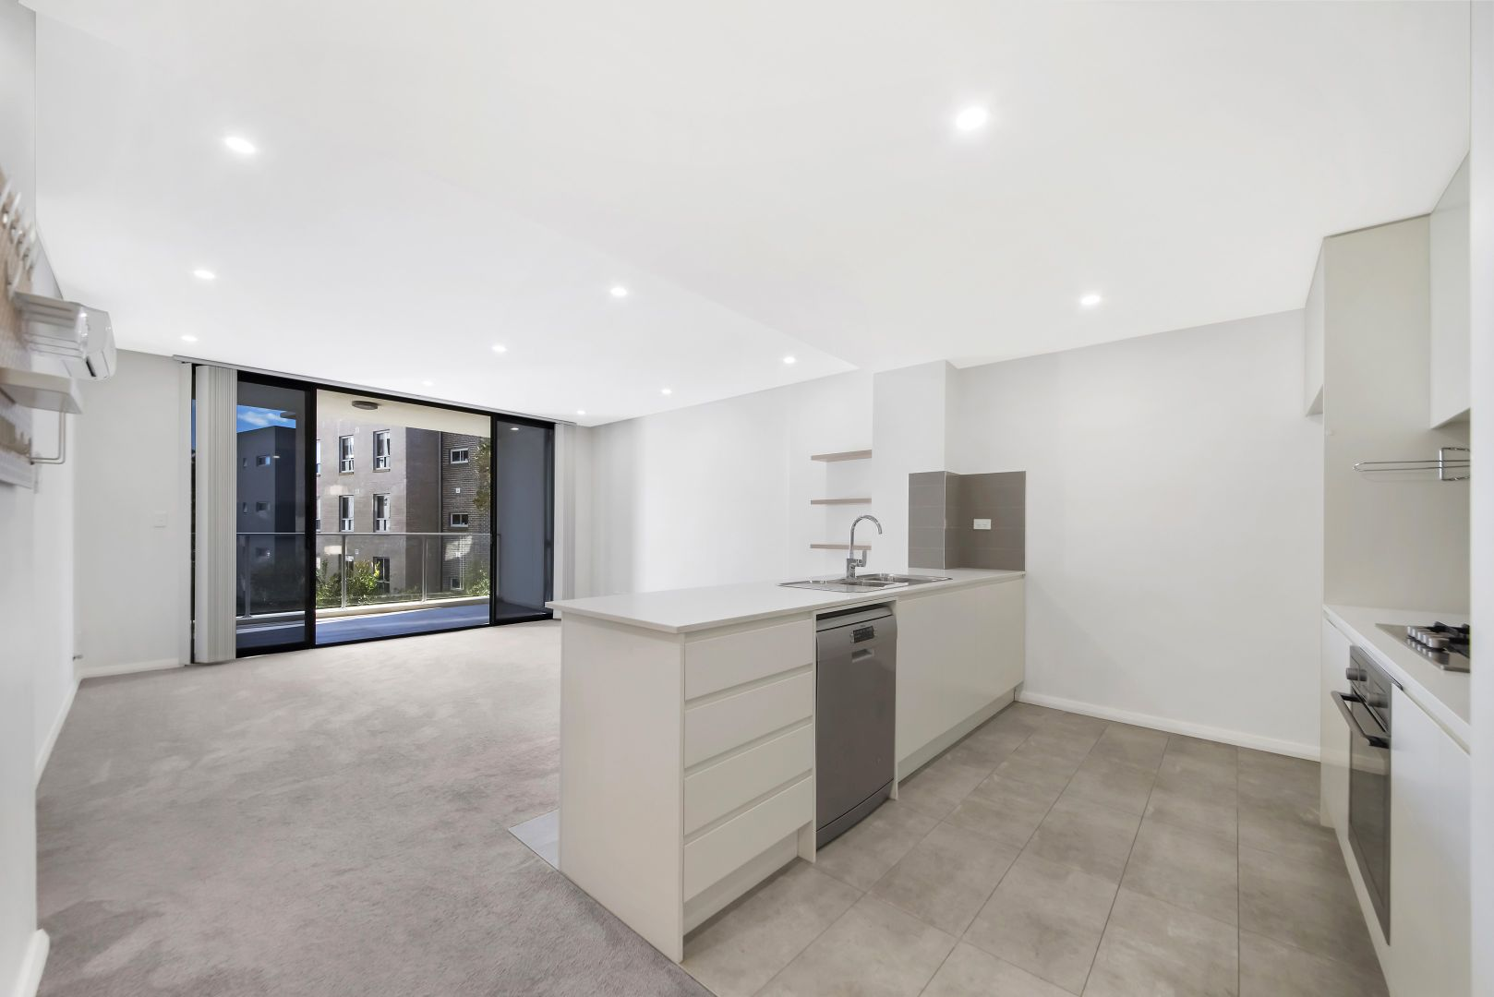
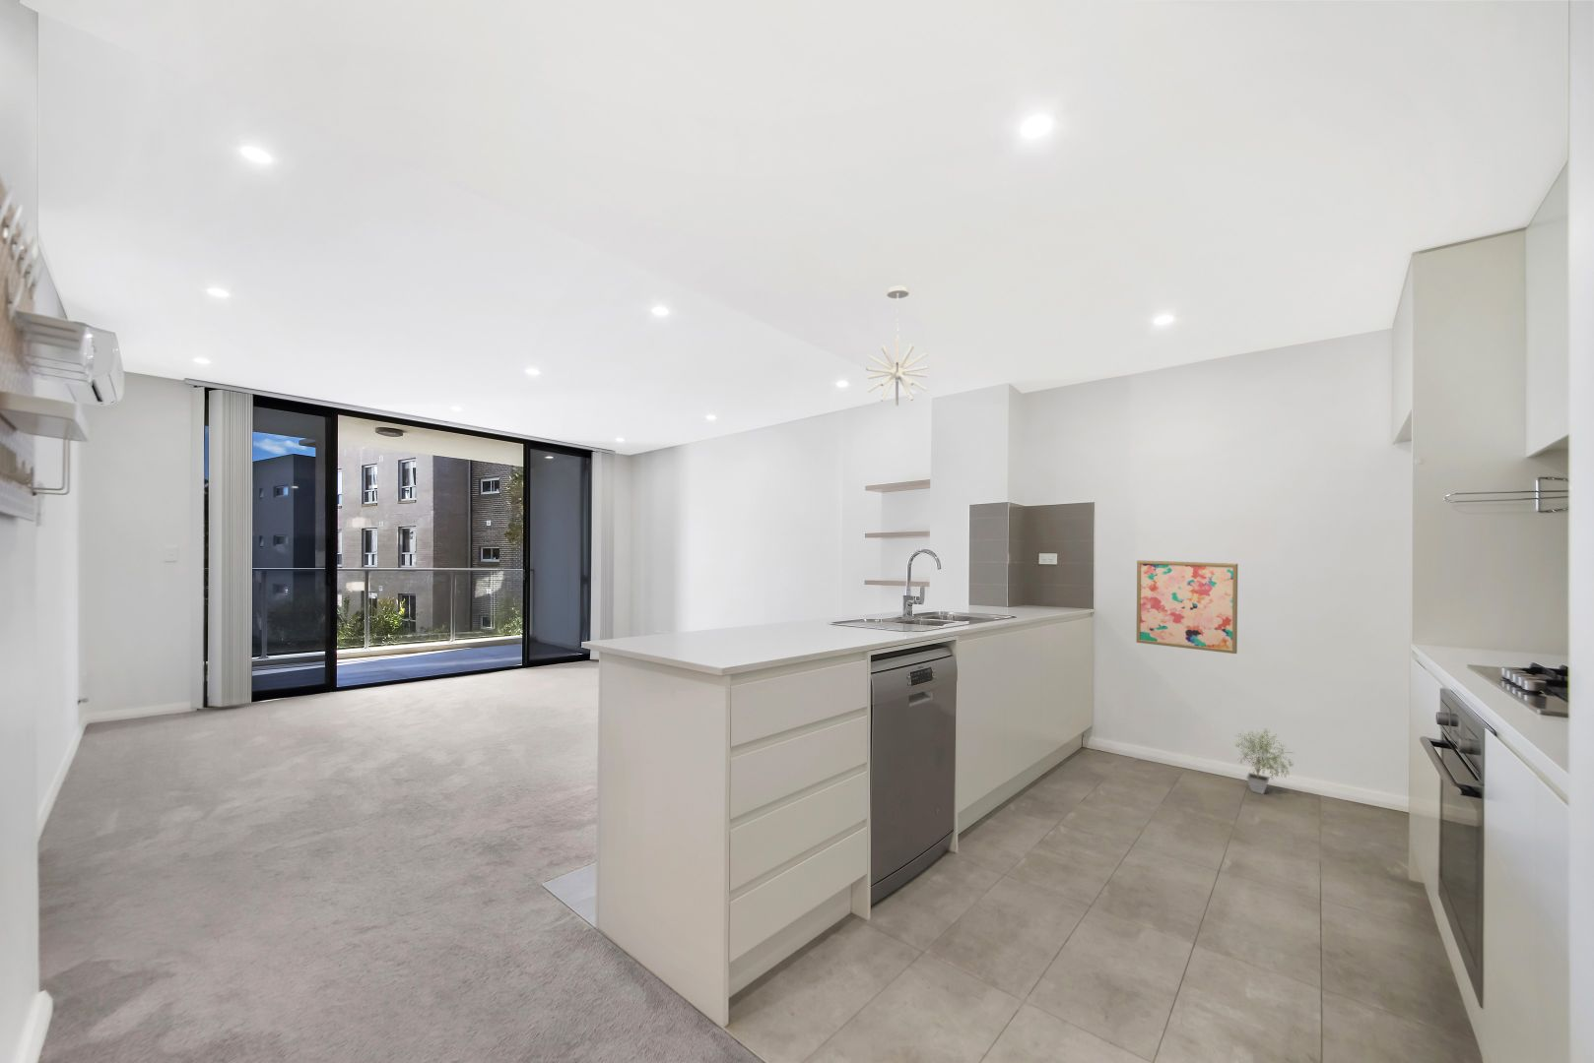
+ wall art (1185, 604)
+ pendant light (896, 345)
+ potted plant (1263, 757)
